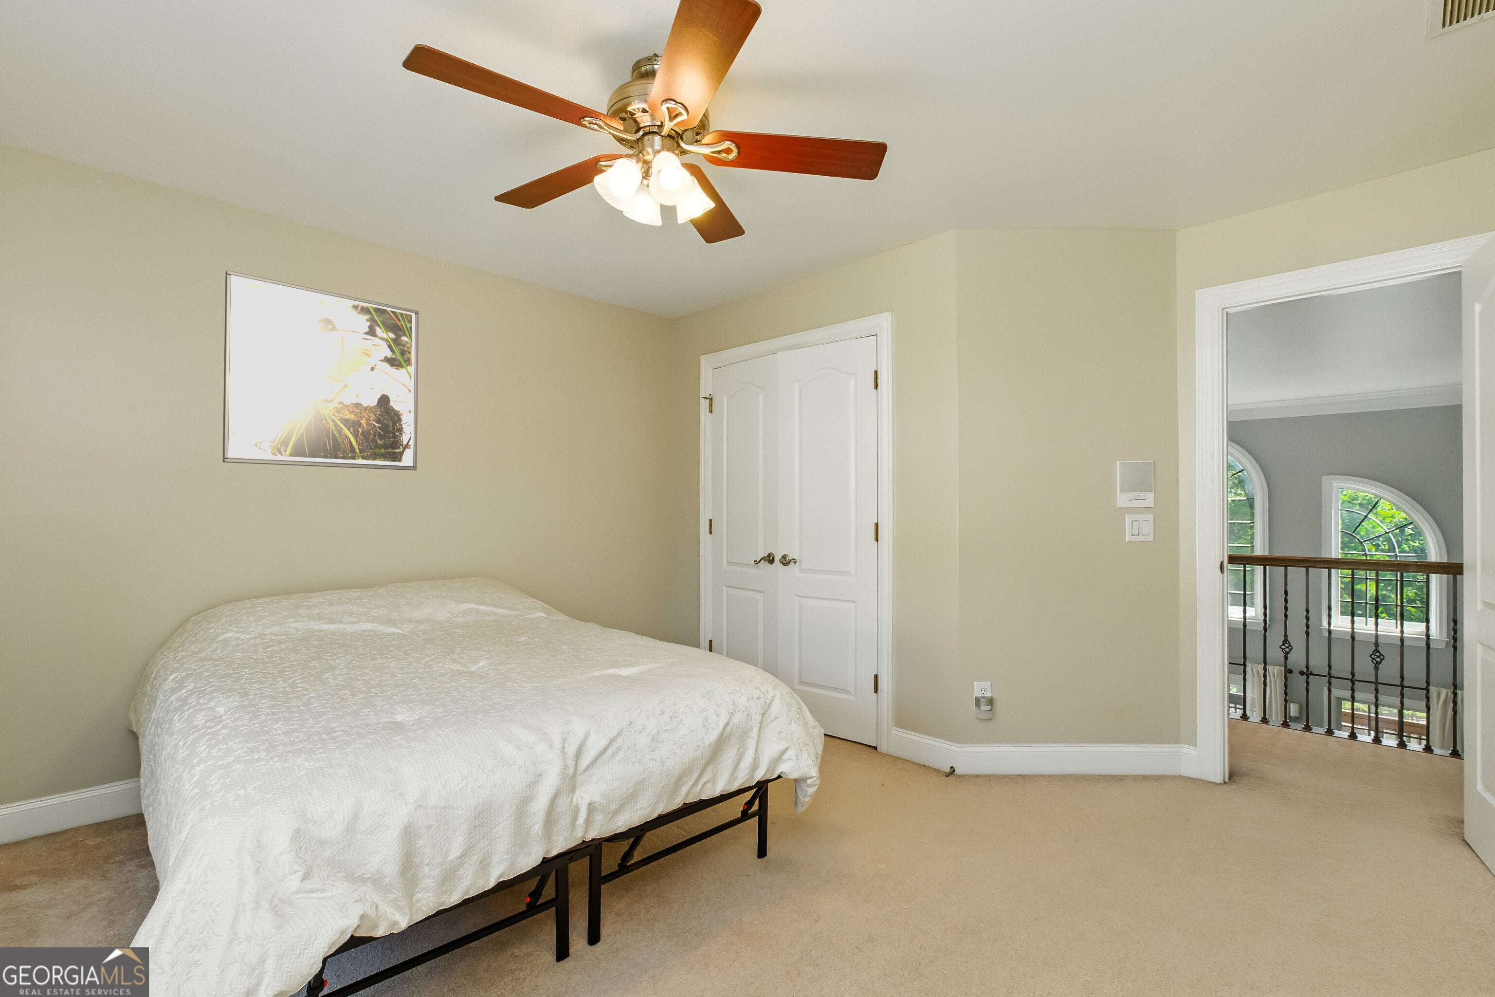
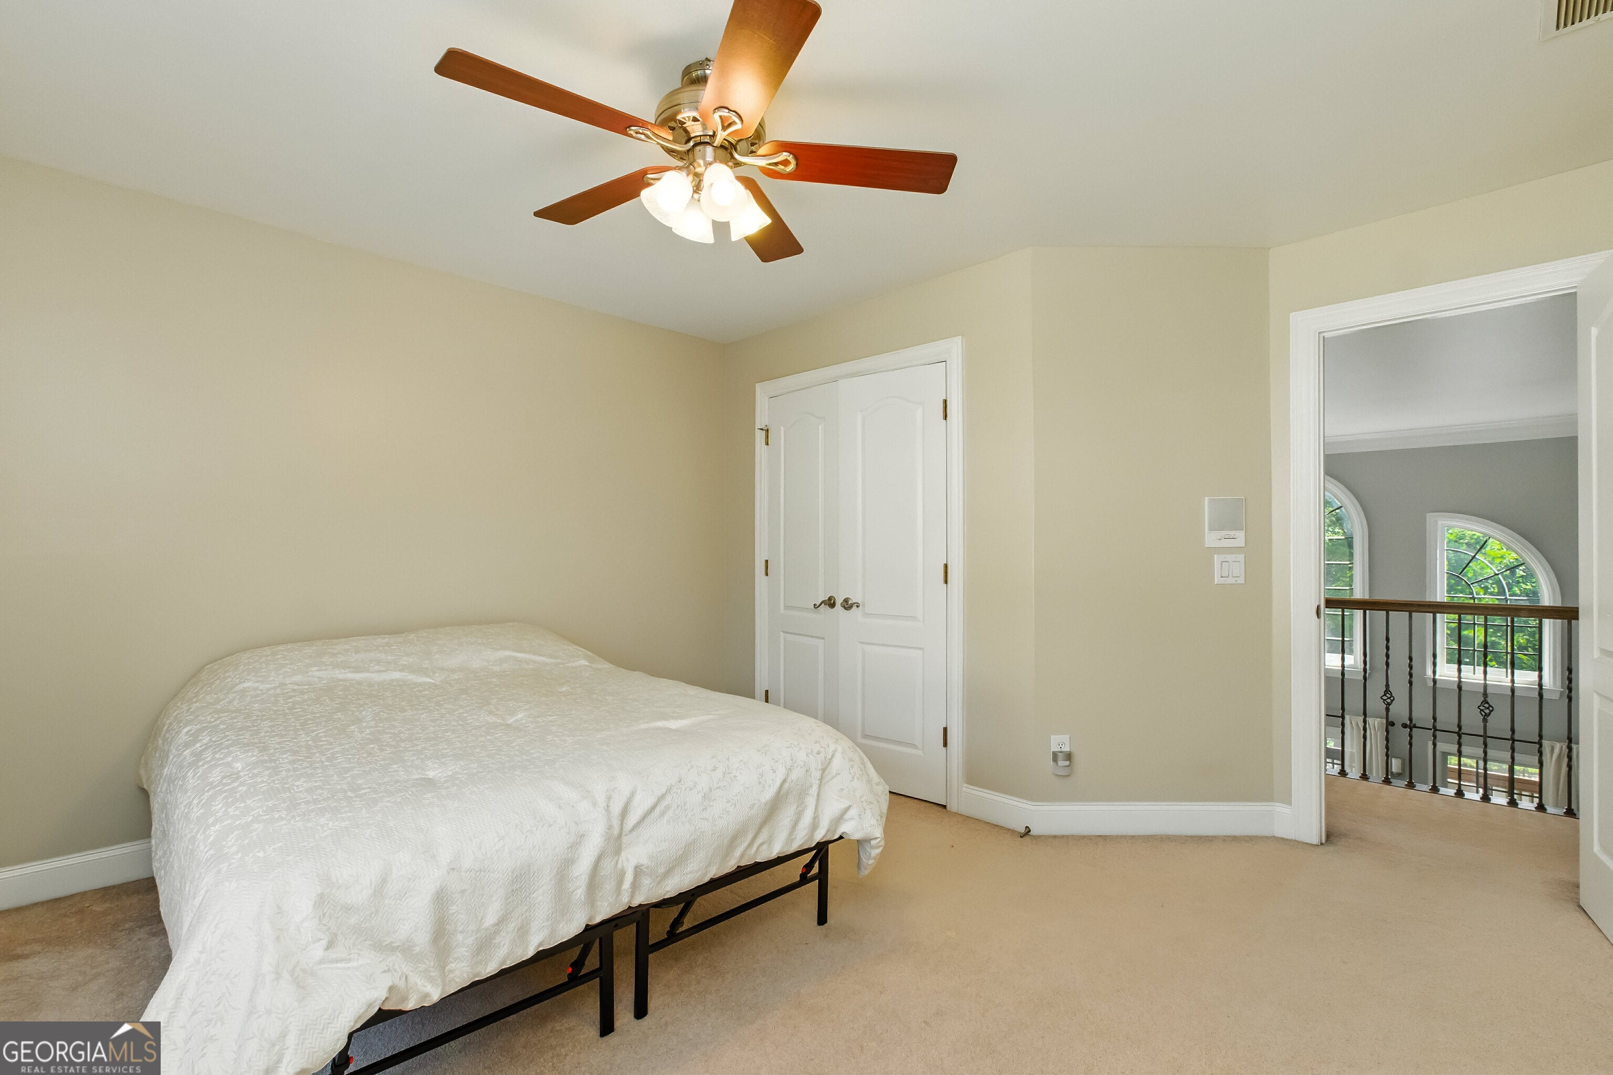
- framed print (329, 379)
